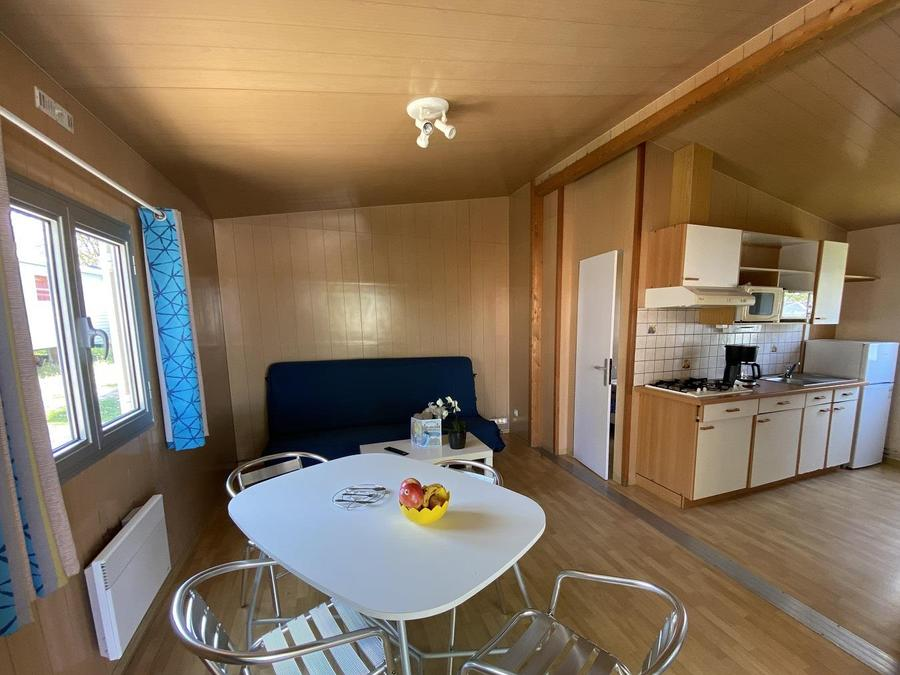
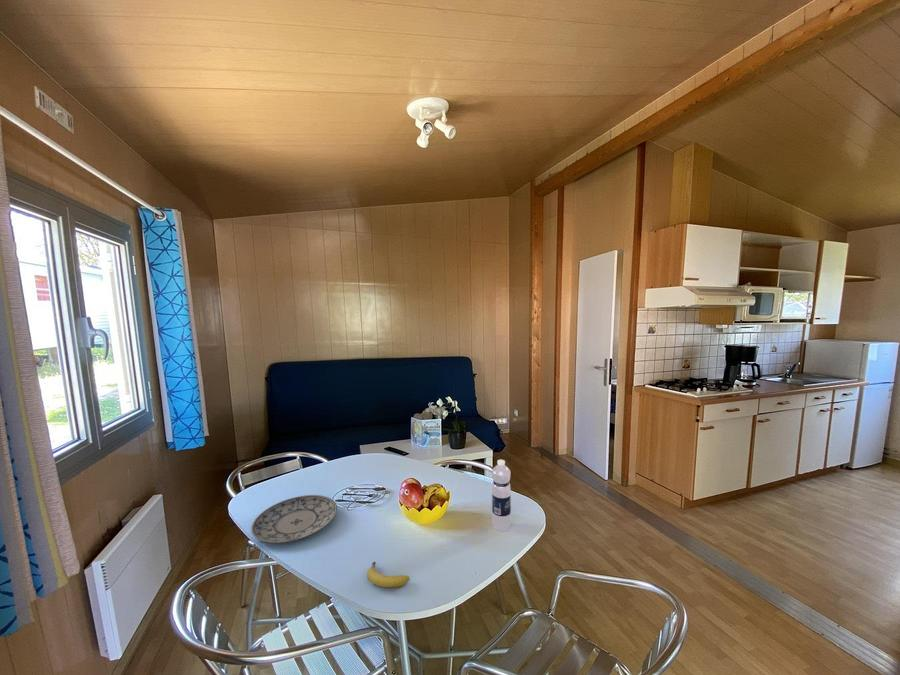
+ plate (296, 519)
+ water bottle (501, 494)
+ fruit (384, 575)
